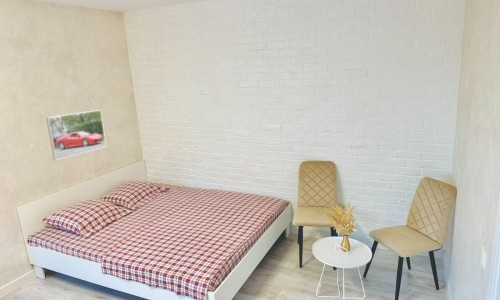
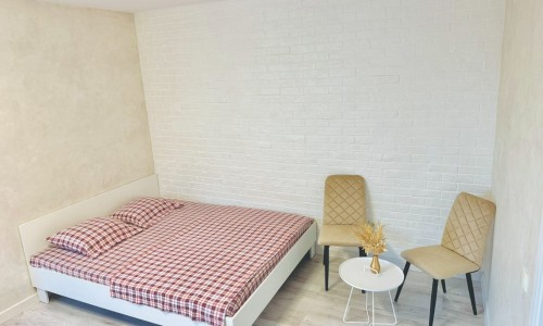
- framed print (78, 133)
